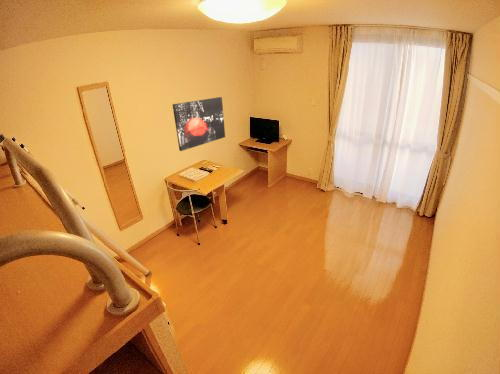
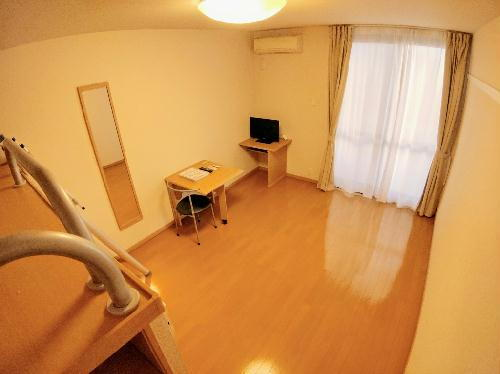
- wall art (201, 122)
